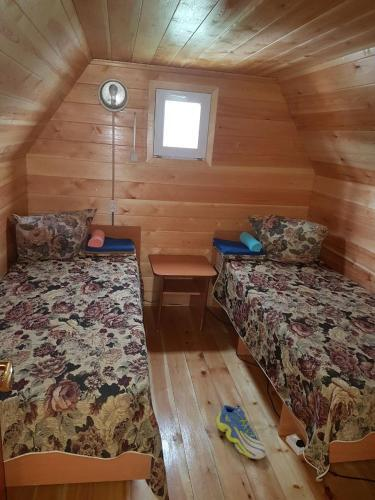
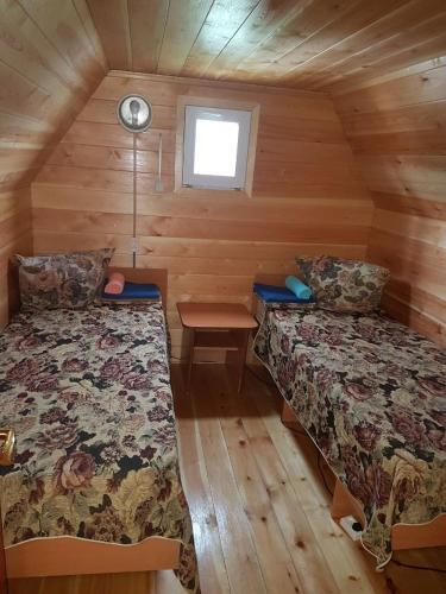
- sneaker (240, 428)
